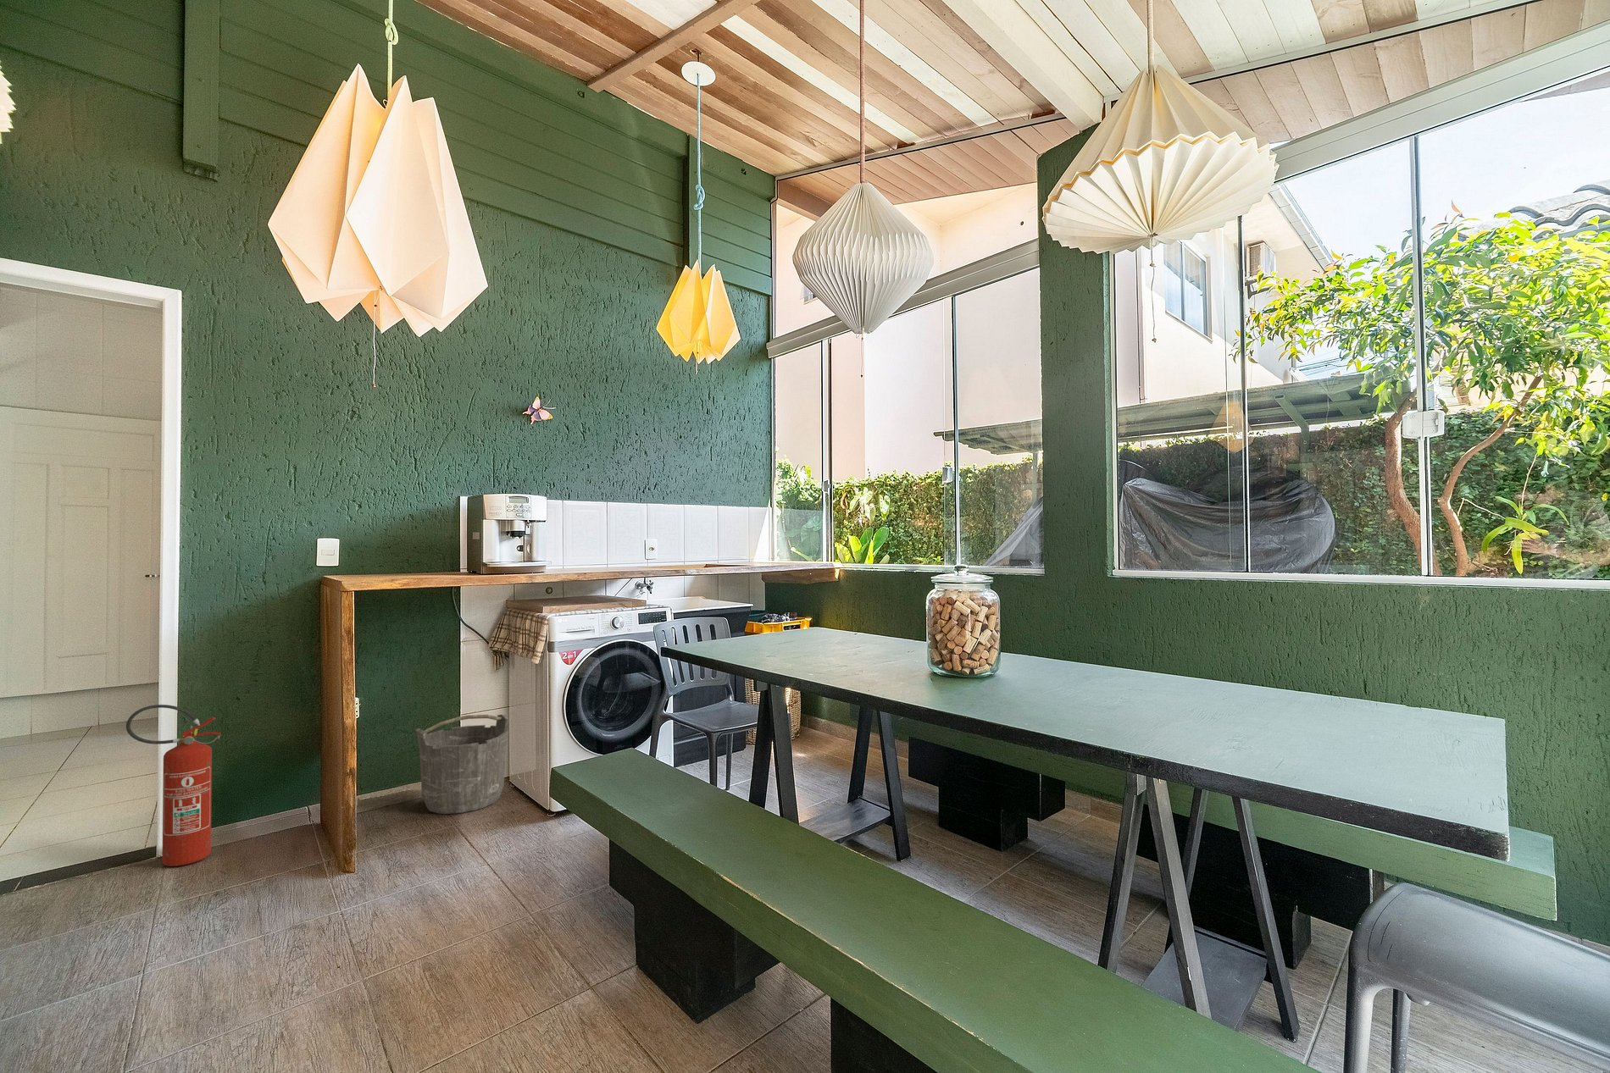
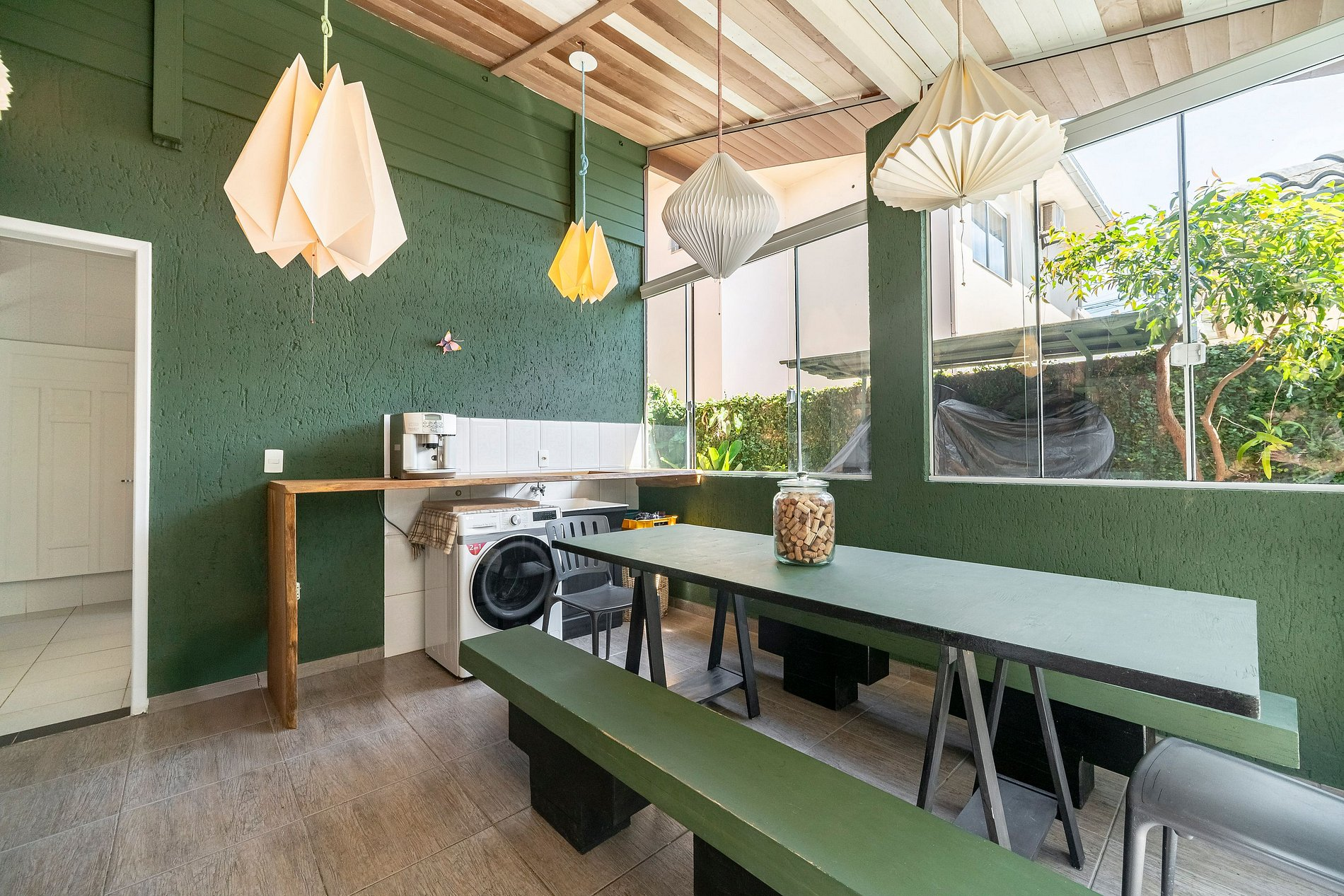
- bucket (462, 758)
- fire extinguisher (175, 782)
